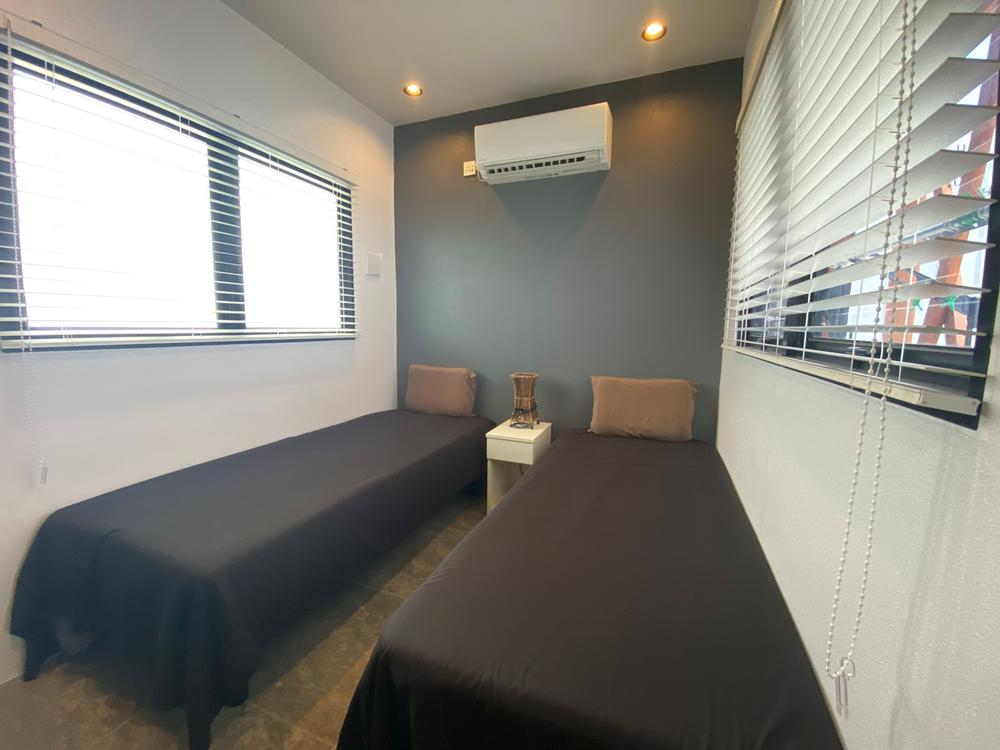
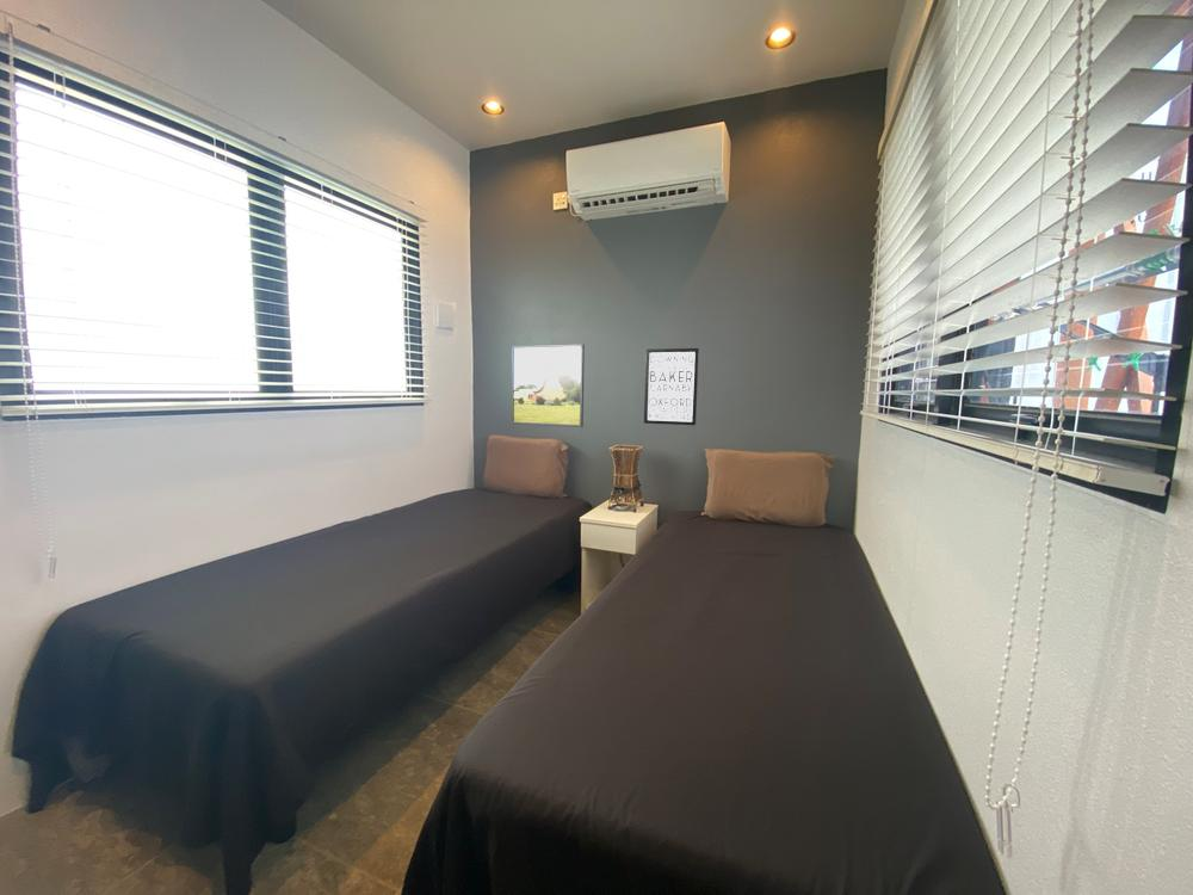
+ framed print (546, 385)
+ wall art (670, 387)
